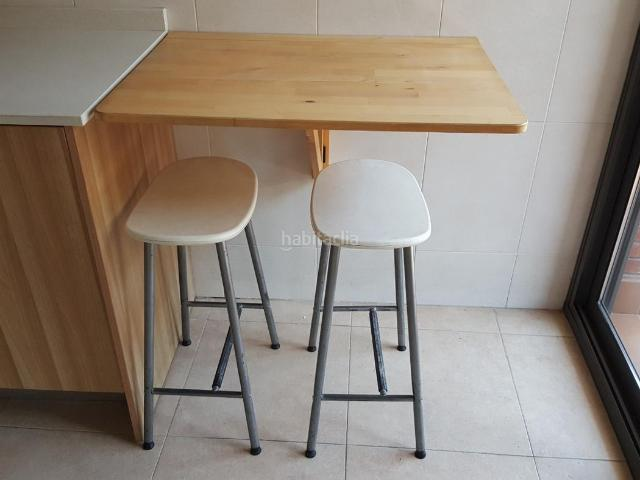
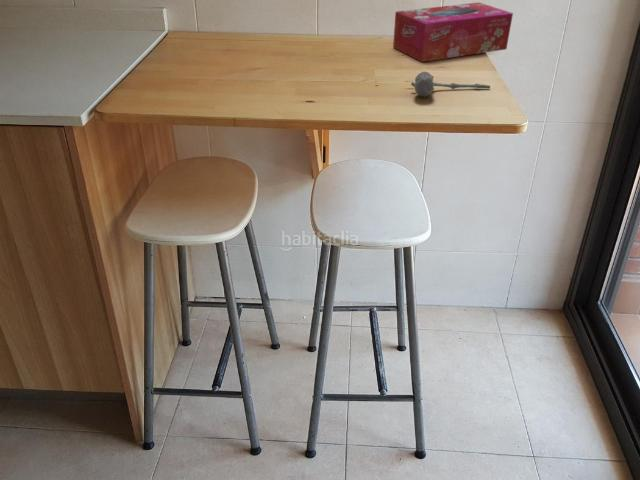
+ tissue box (451, 30)
+ spoon (453, 83)
